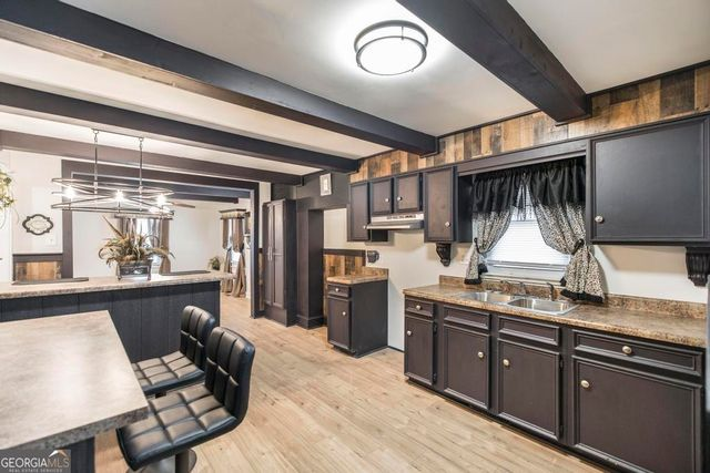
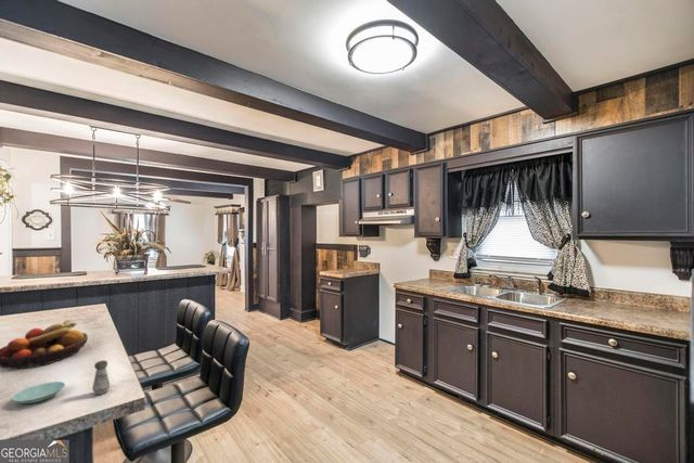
+ salt shaker (101, 376)
+ fruit bowl (43, 340)
+ saucer (39, 394)
